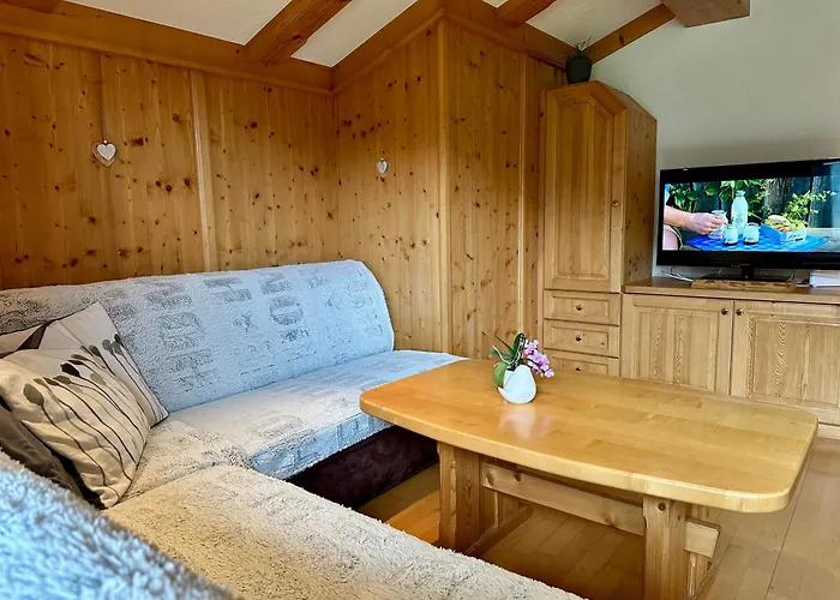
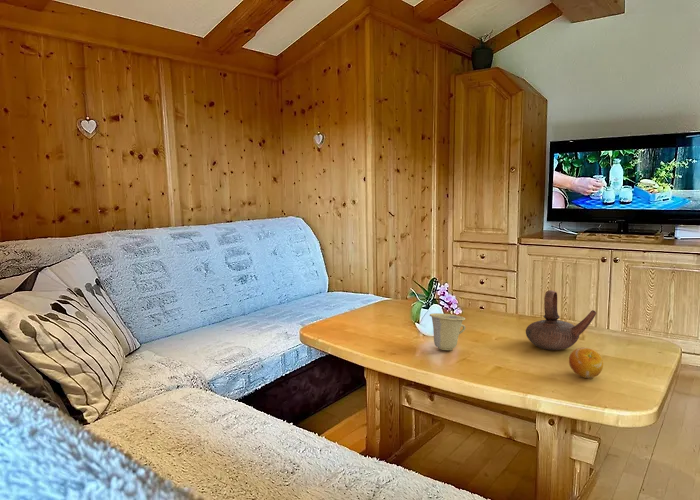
+ fruit (585, 362)
+ teapot (560, 321)
+ cup (447, 331)
